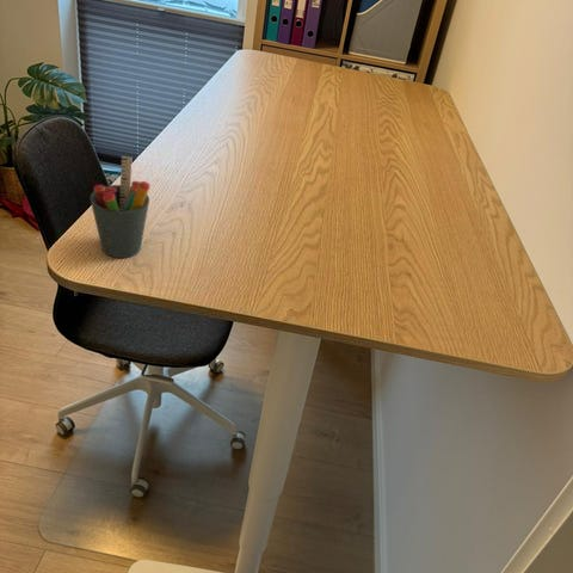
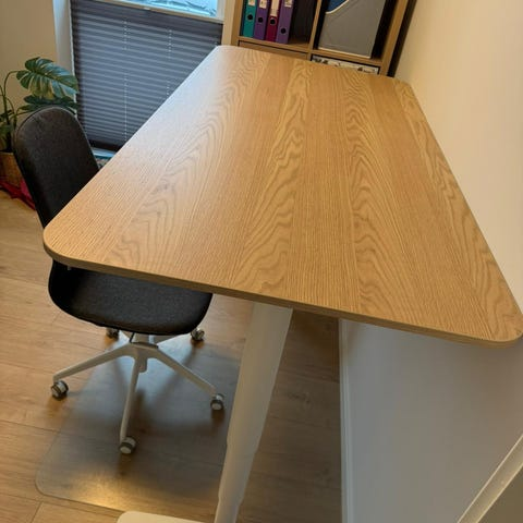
- pen holder (121, 210)
